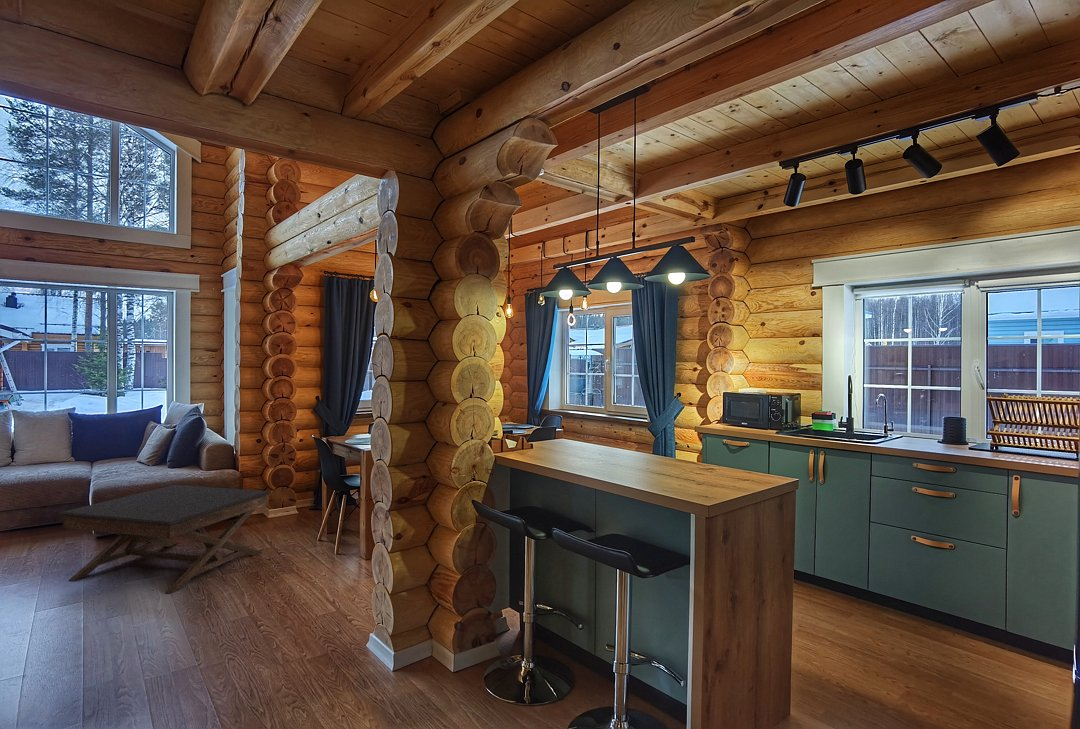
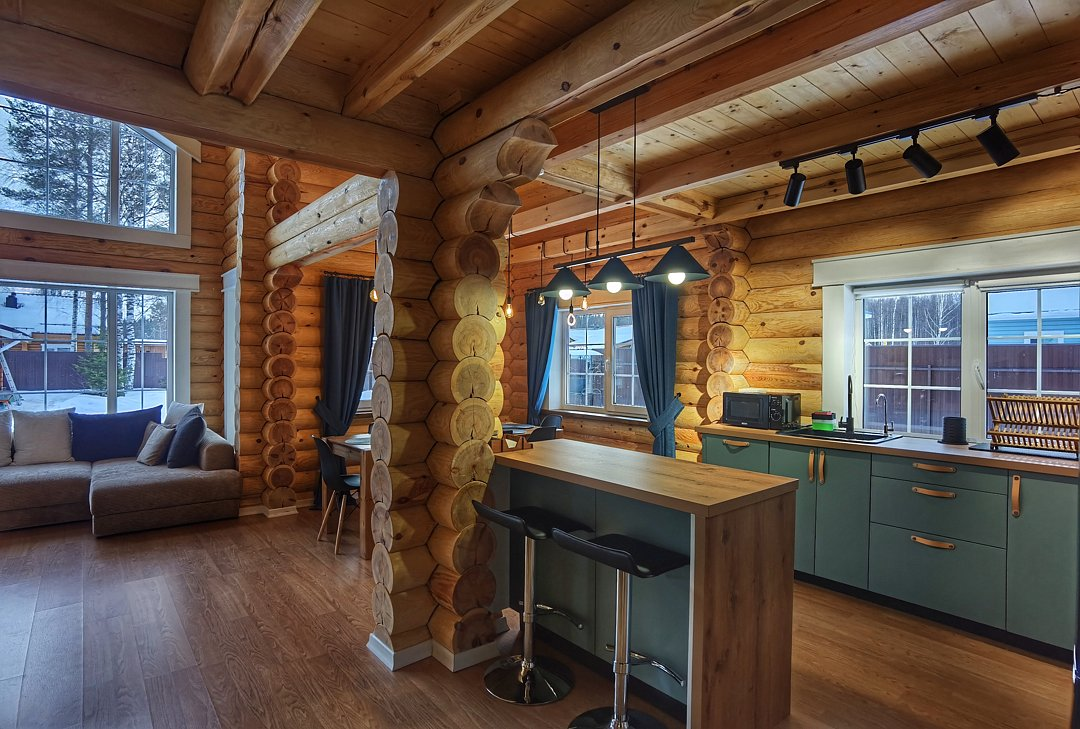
- coffee table (172, 533)
